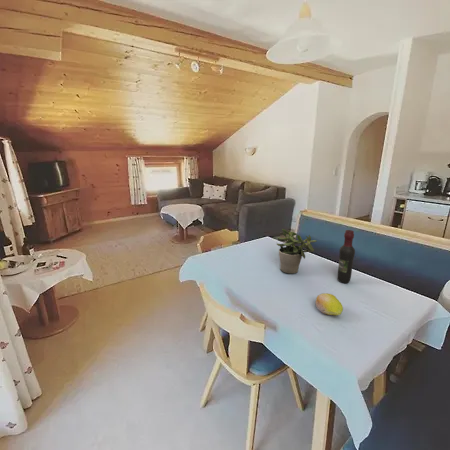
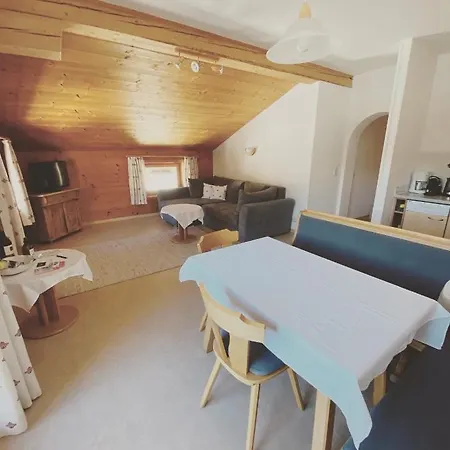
- wine bottle (346, 256)
- fruit (329, 304)
- potted plant (294, 250)
